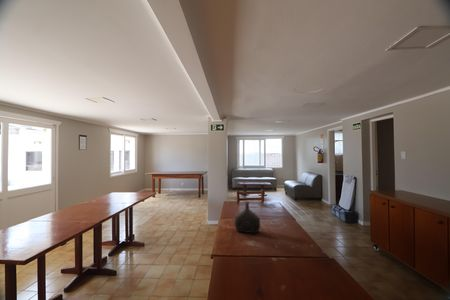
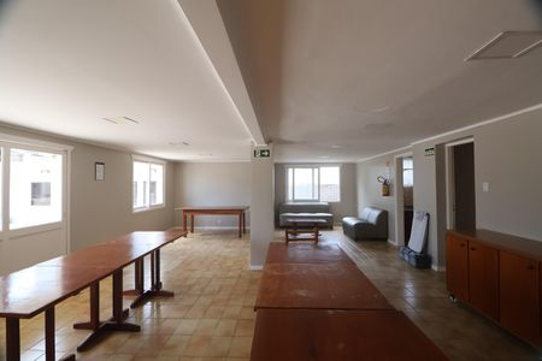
- water jug (247, 216)
